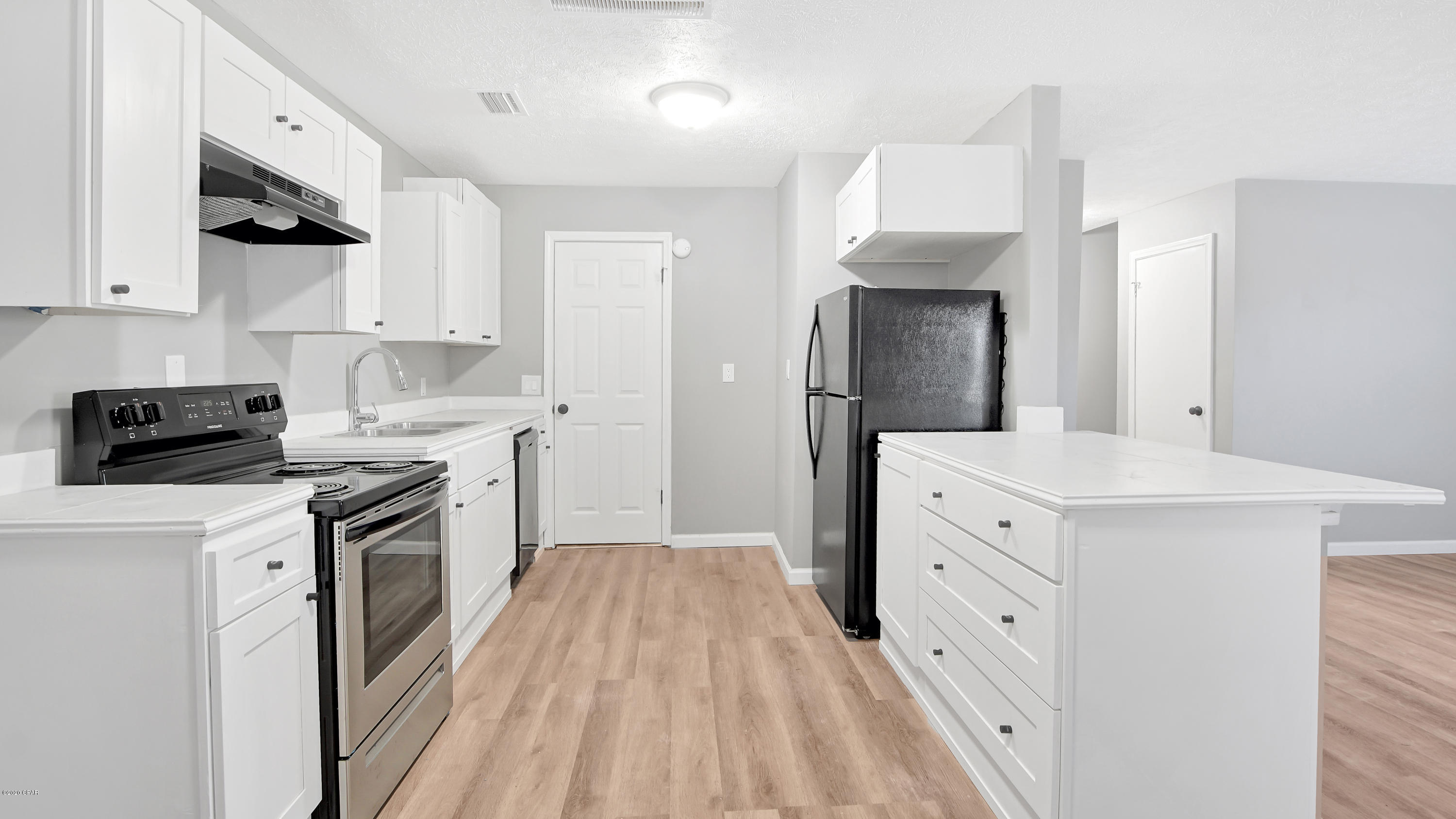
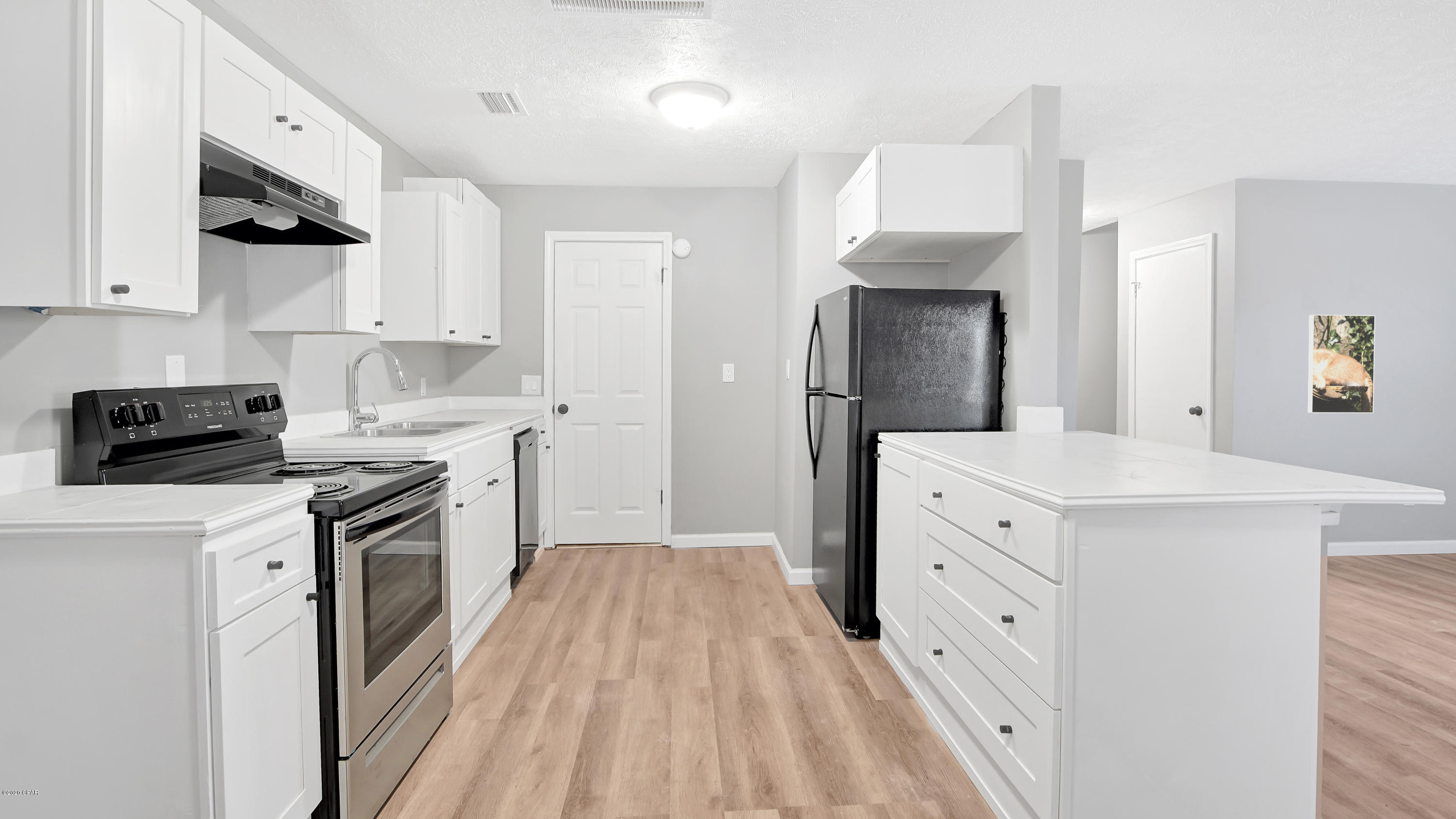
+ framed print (1341, 364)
